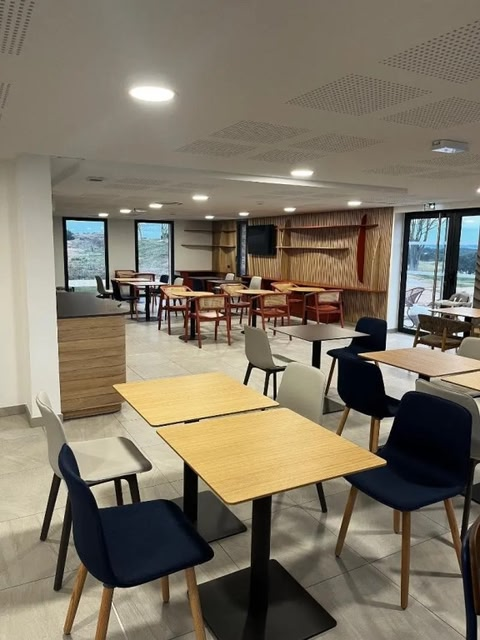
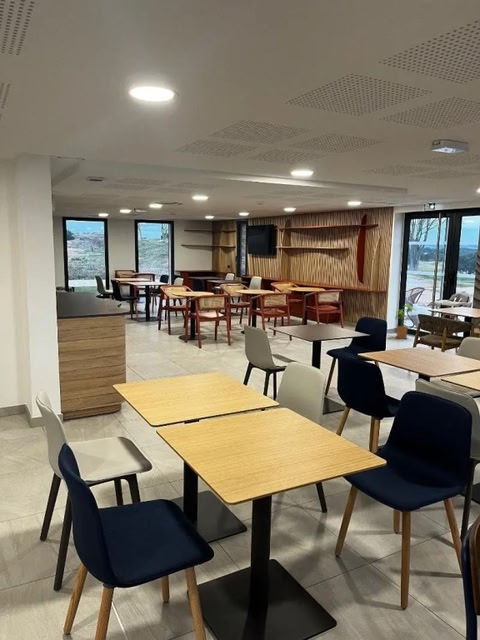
+ house plant (403, 321)
